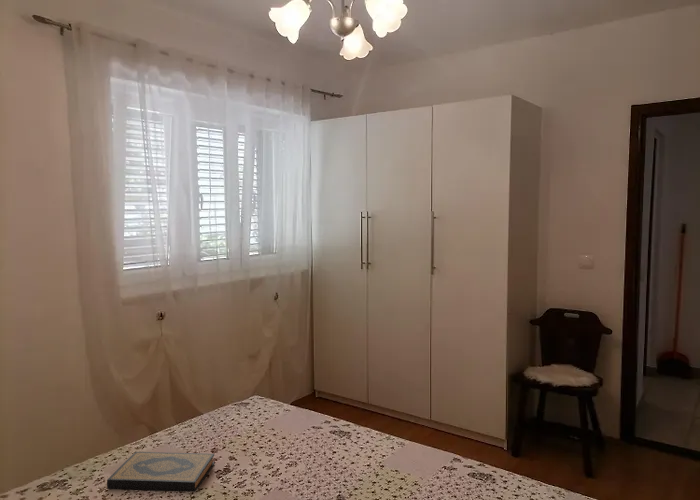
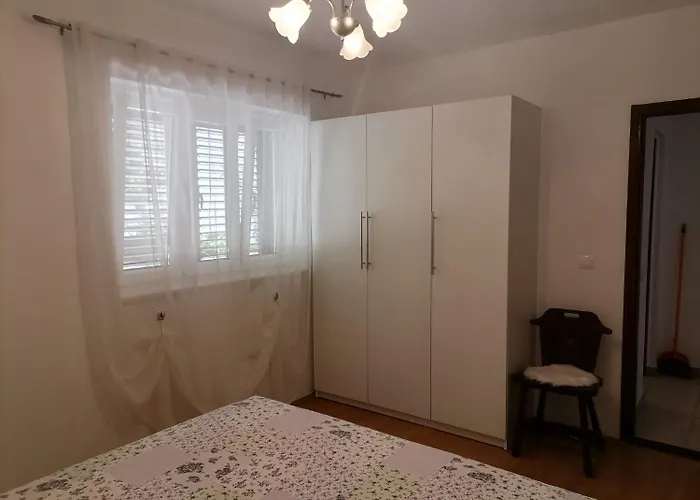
- hardback book (163, 471)
